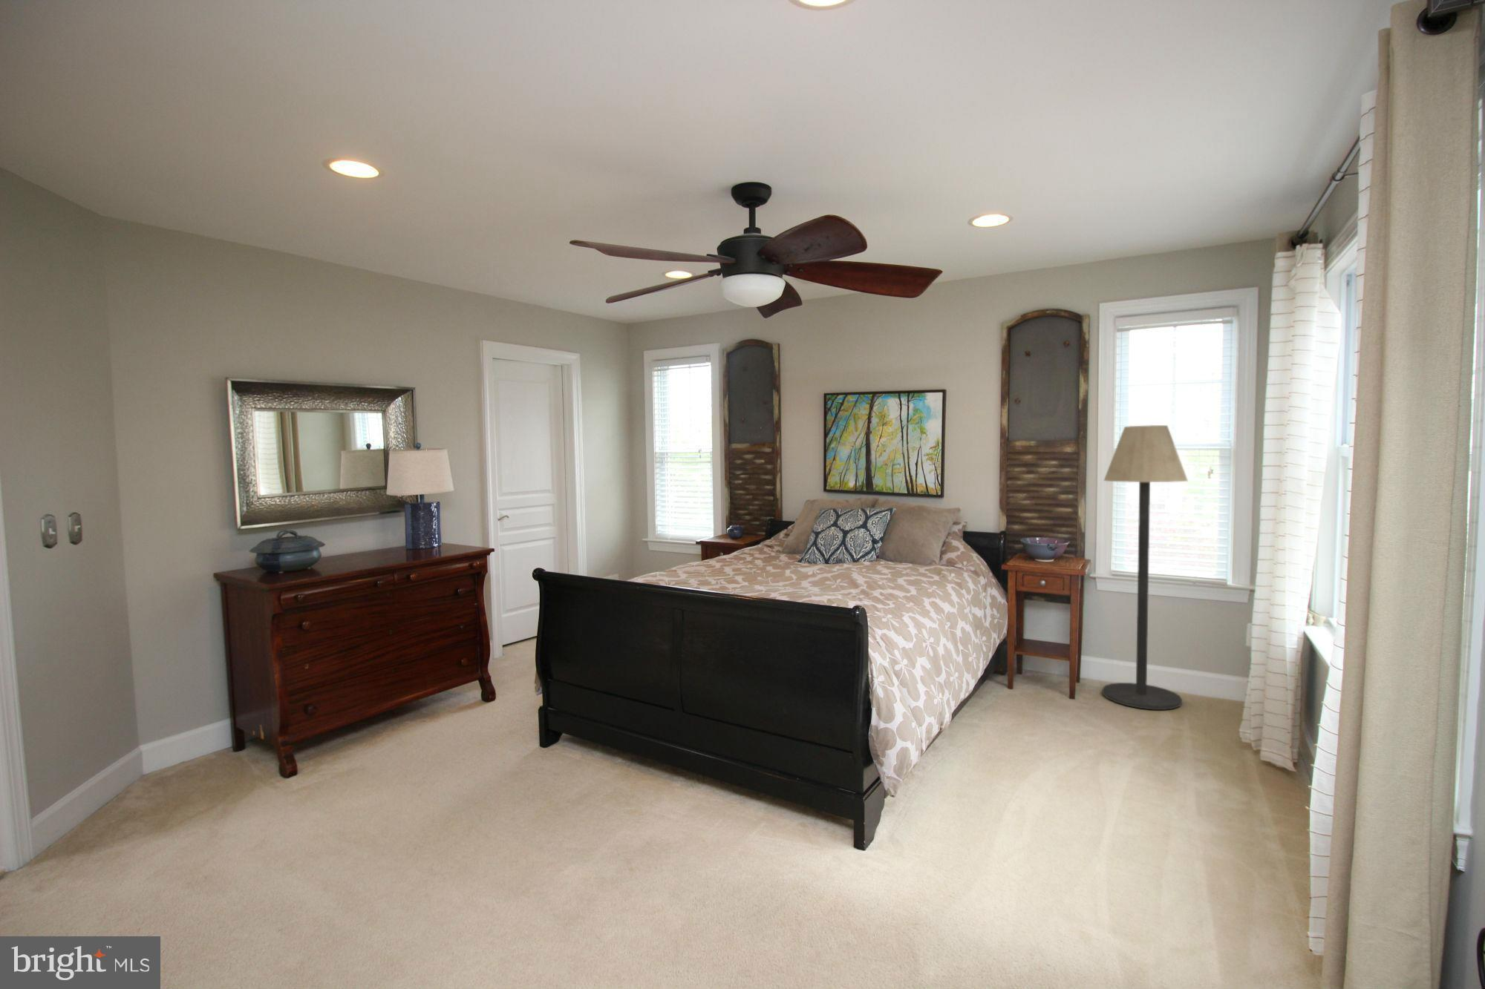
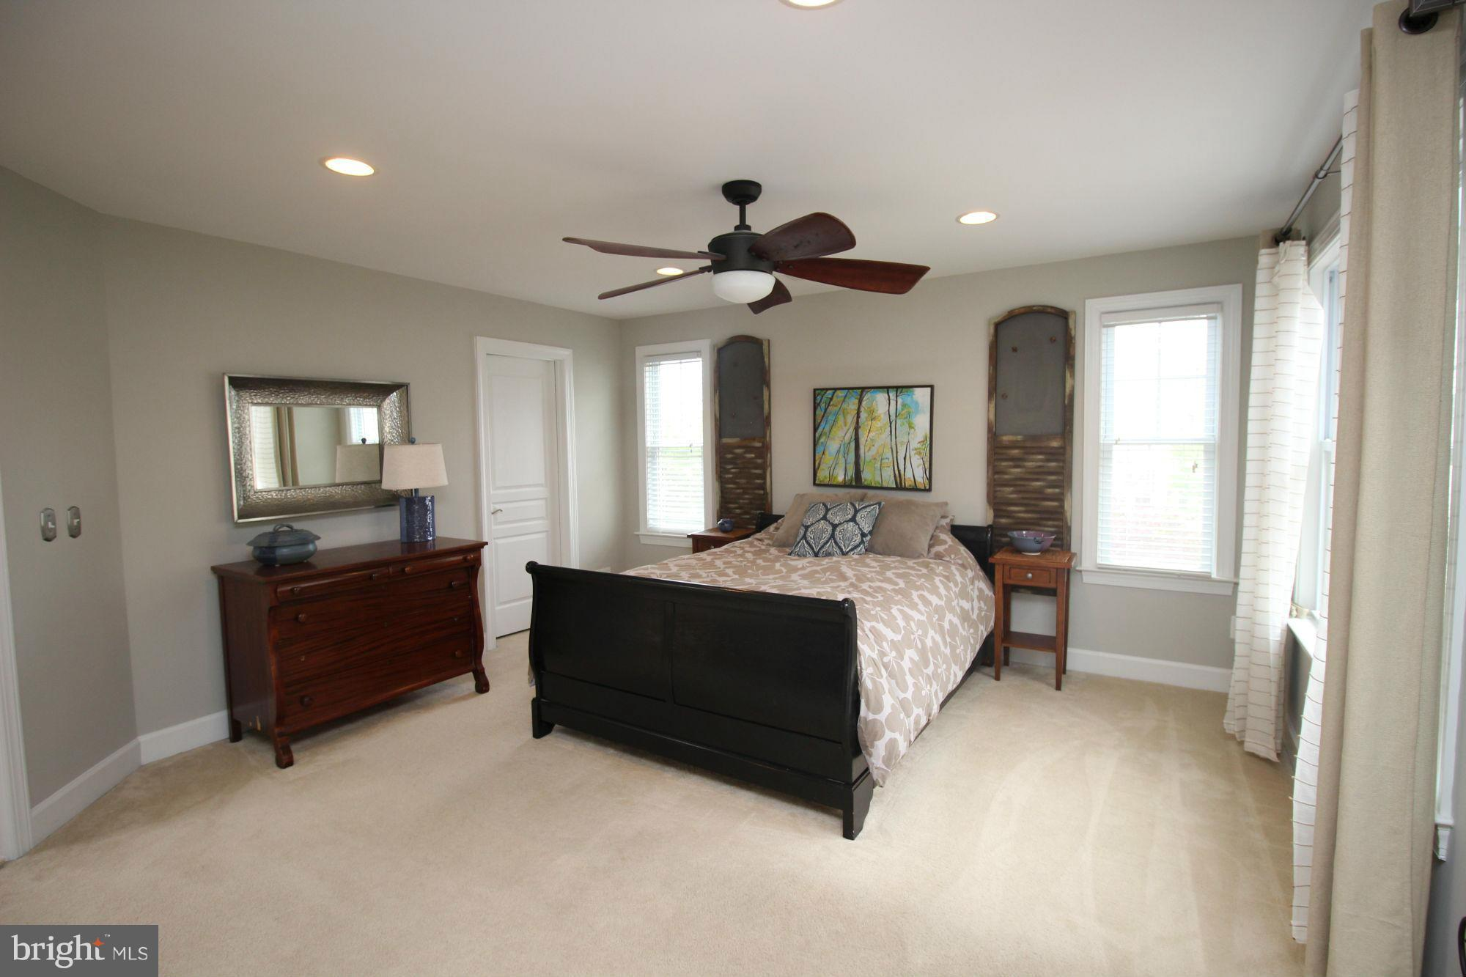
- floor lamp (1143, 563)
